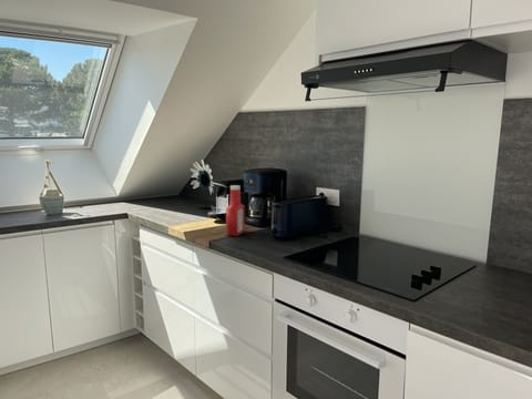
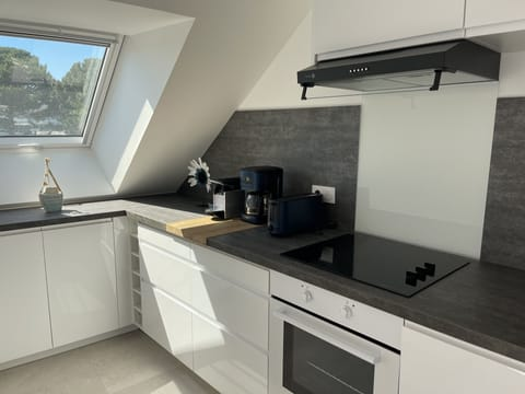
- soap bottle (235, 209)
